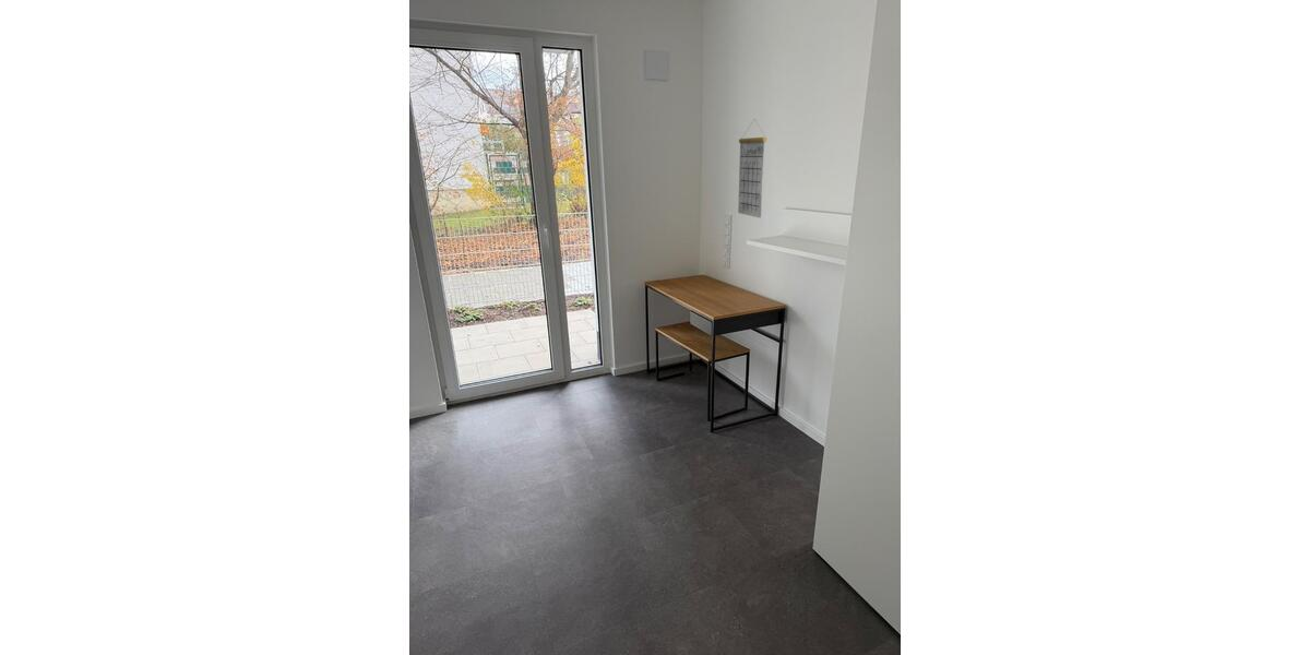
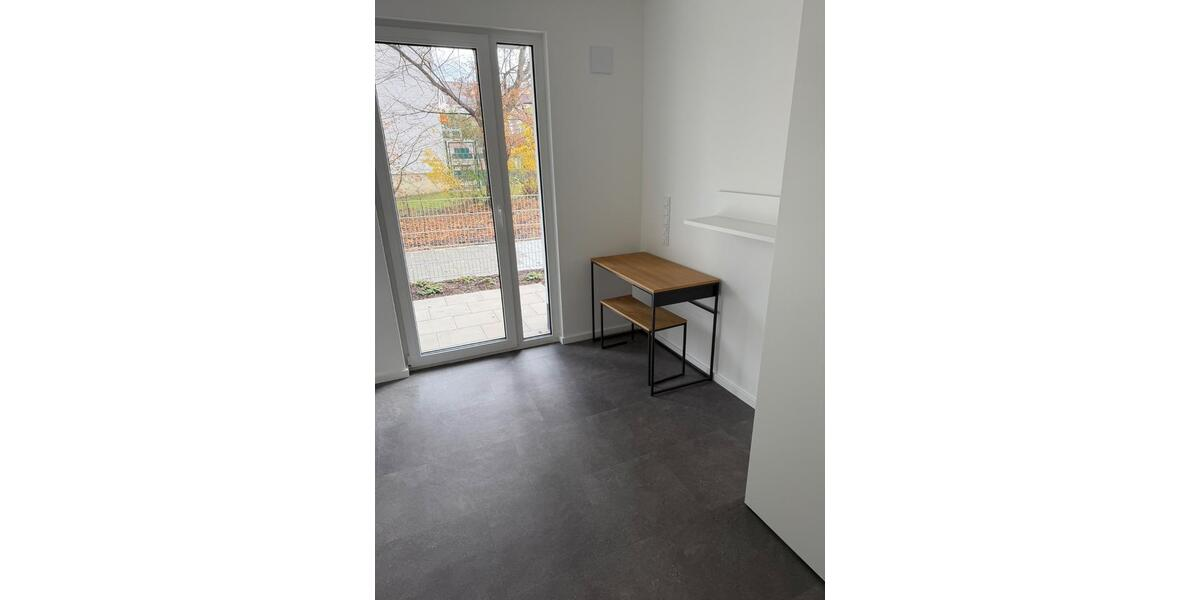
- calendar (751, 168)
